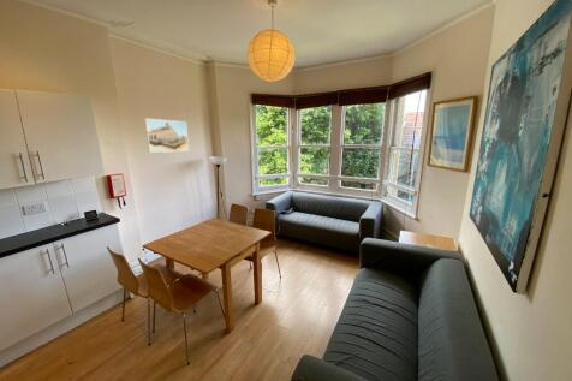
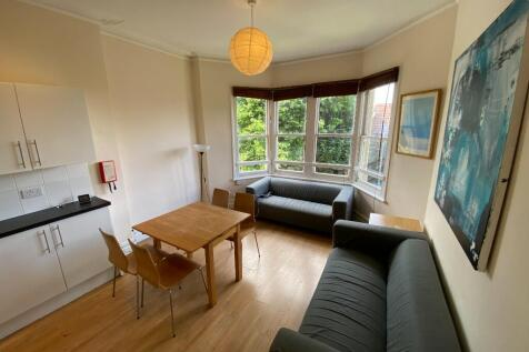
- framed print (168, 136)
